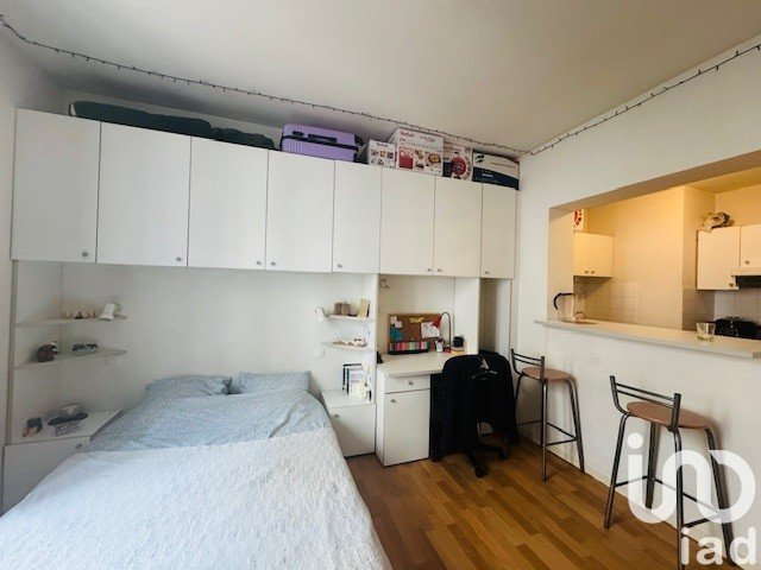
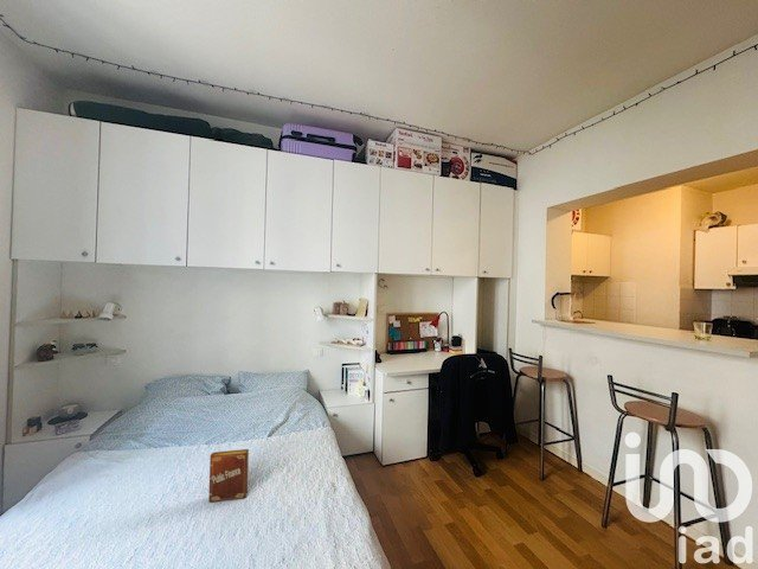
+ book (229, 475)
